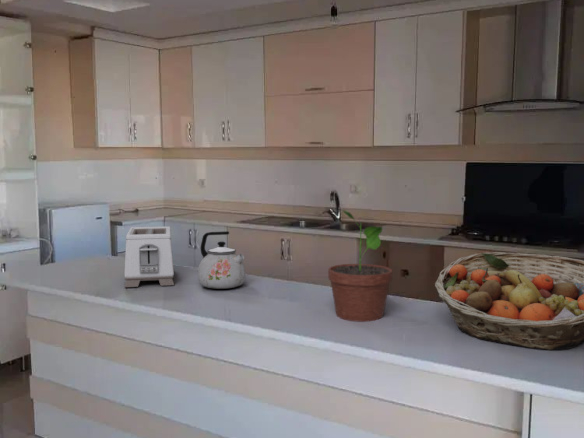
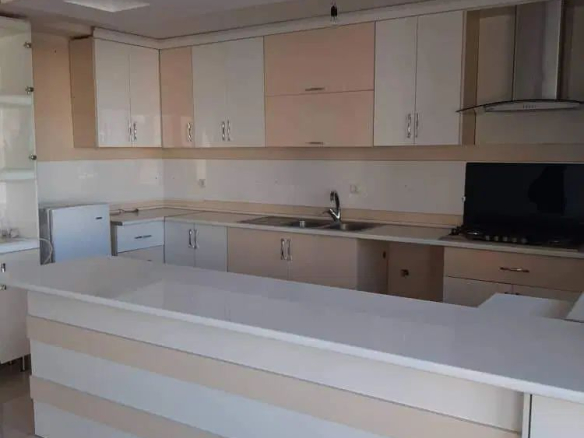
- fruit basket (520, 296)
- toaster (149, 255)
- potted plant (360, 262)
- kettle (222, 258)
